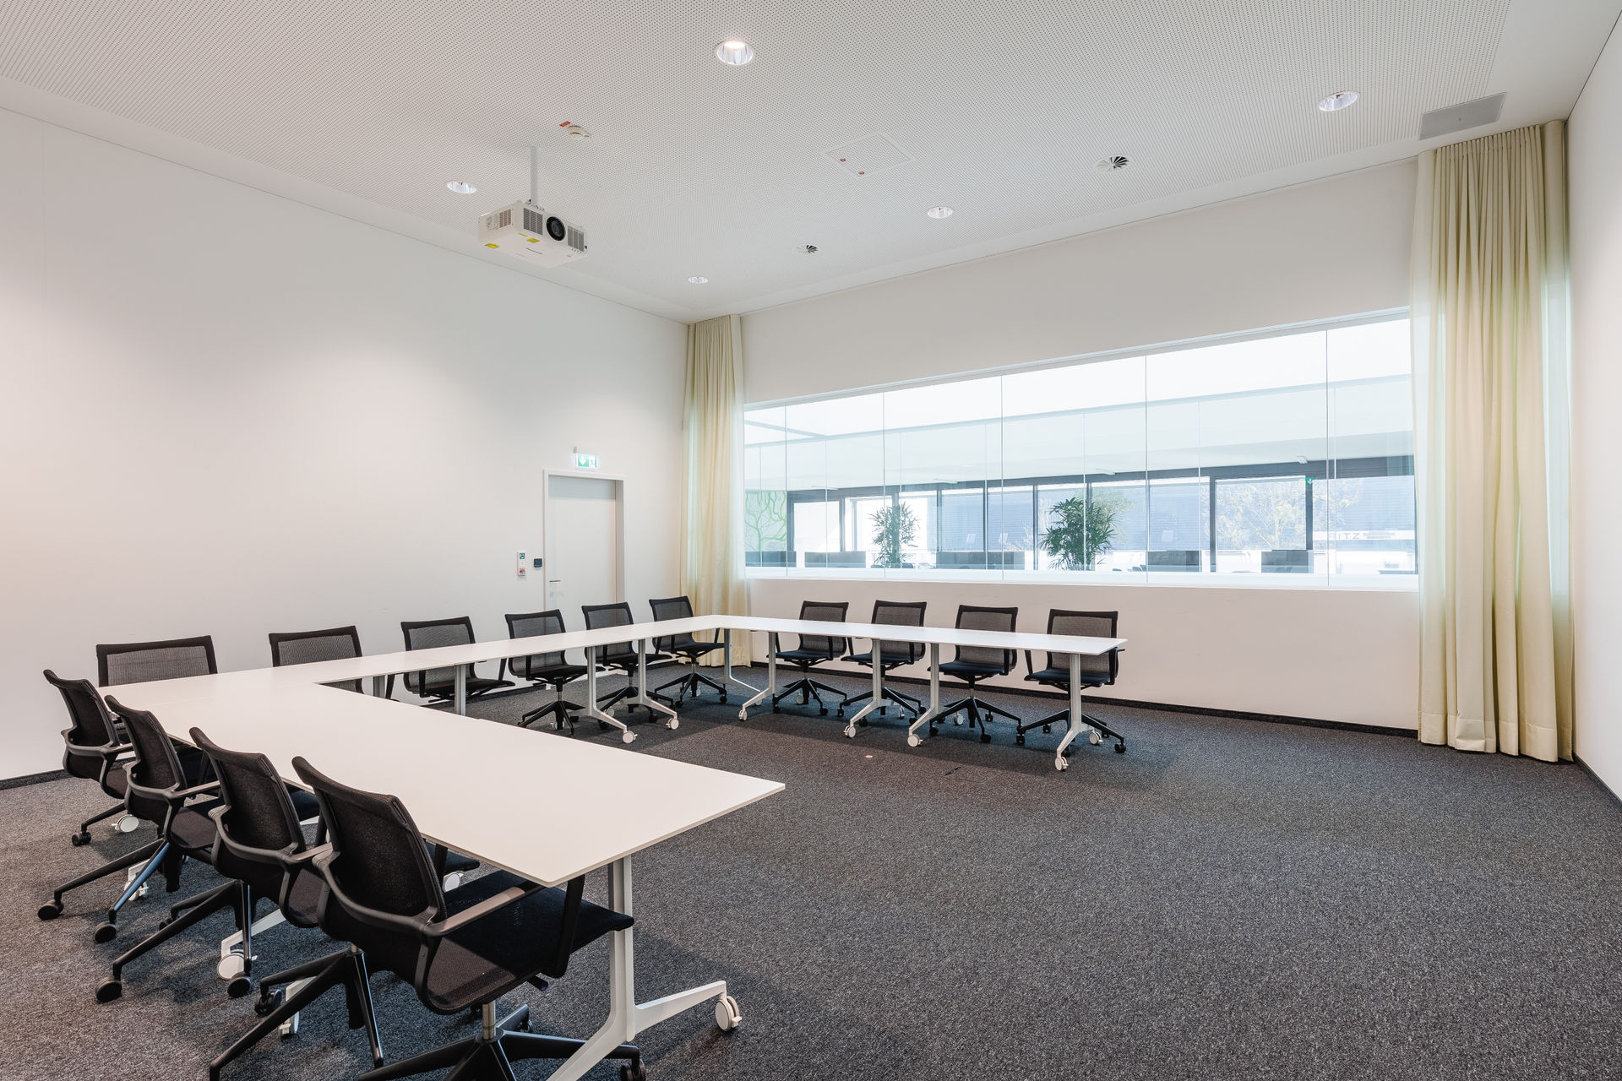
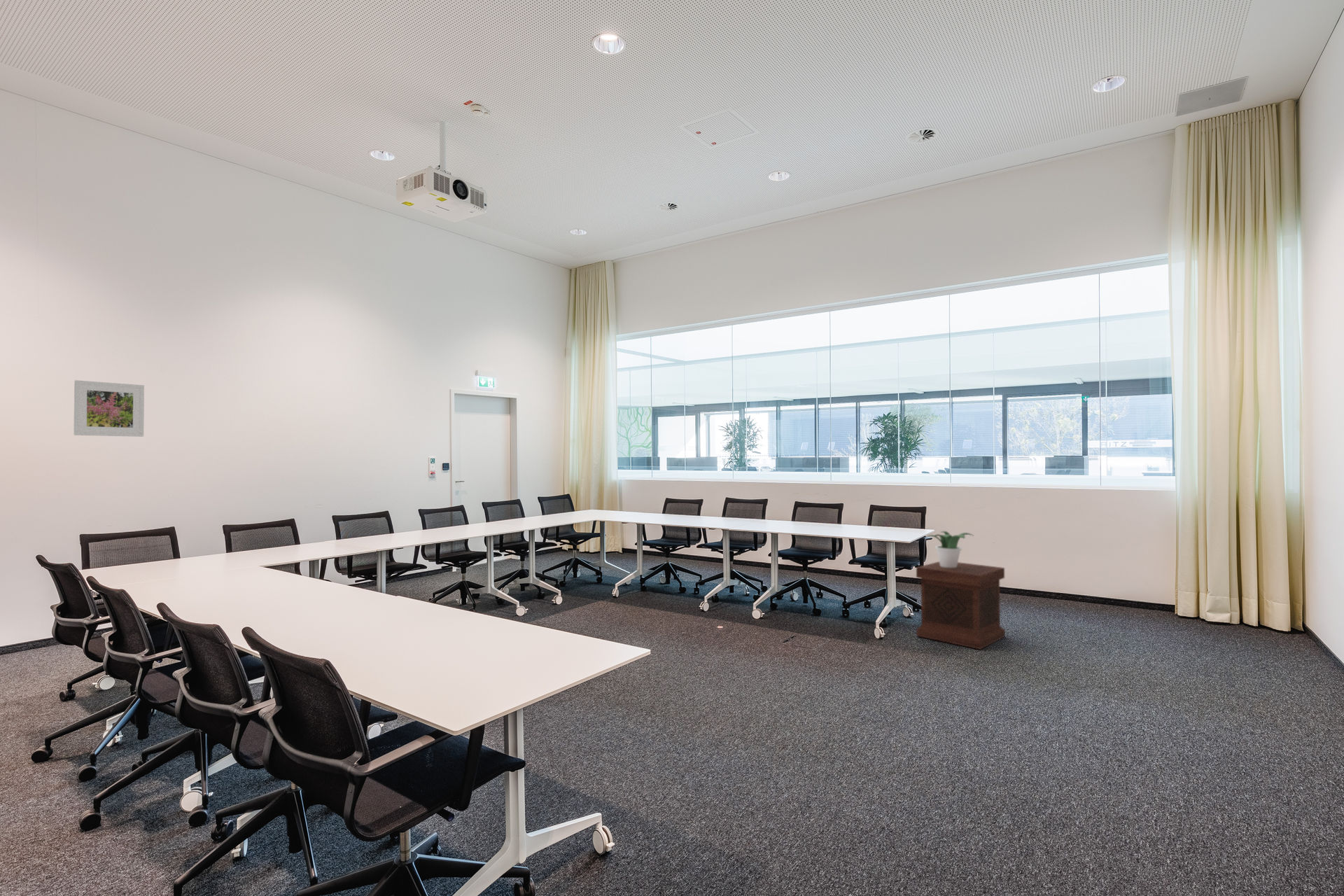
+ side table (960, 601)
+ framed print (110, 409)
+ potted plant (951, 549)
